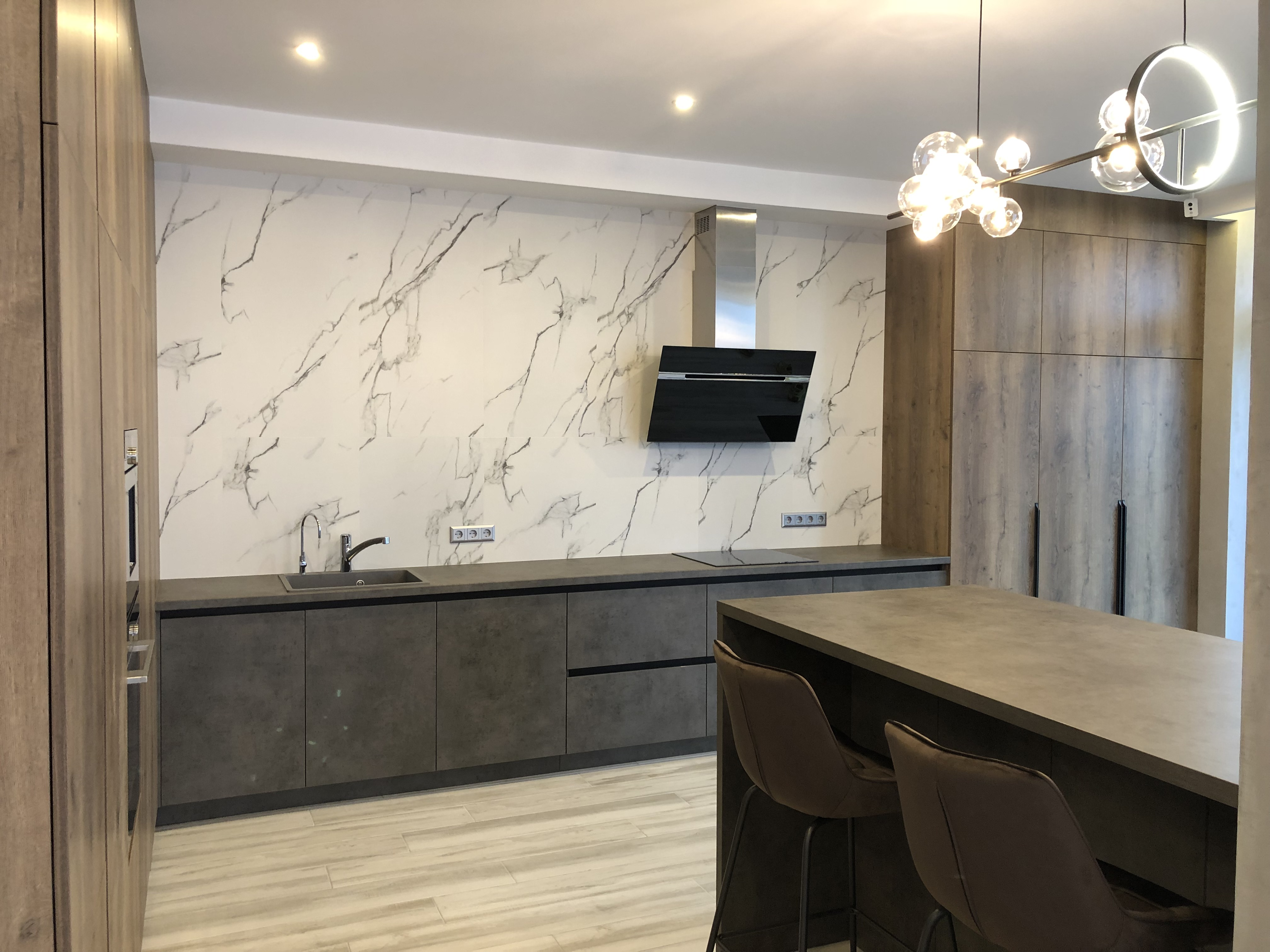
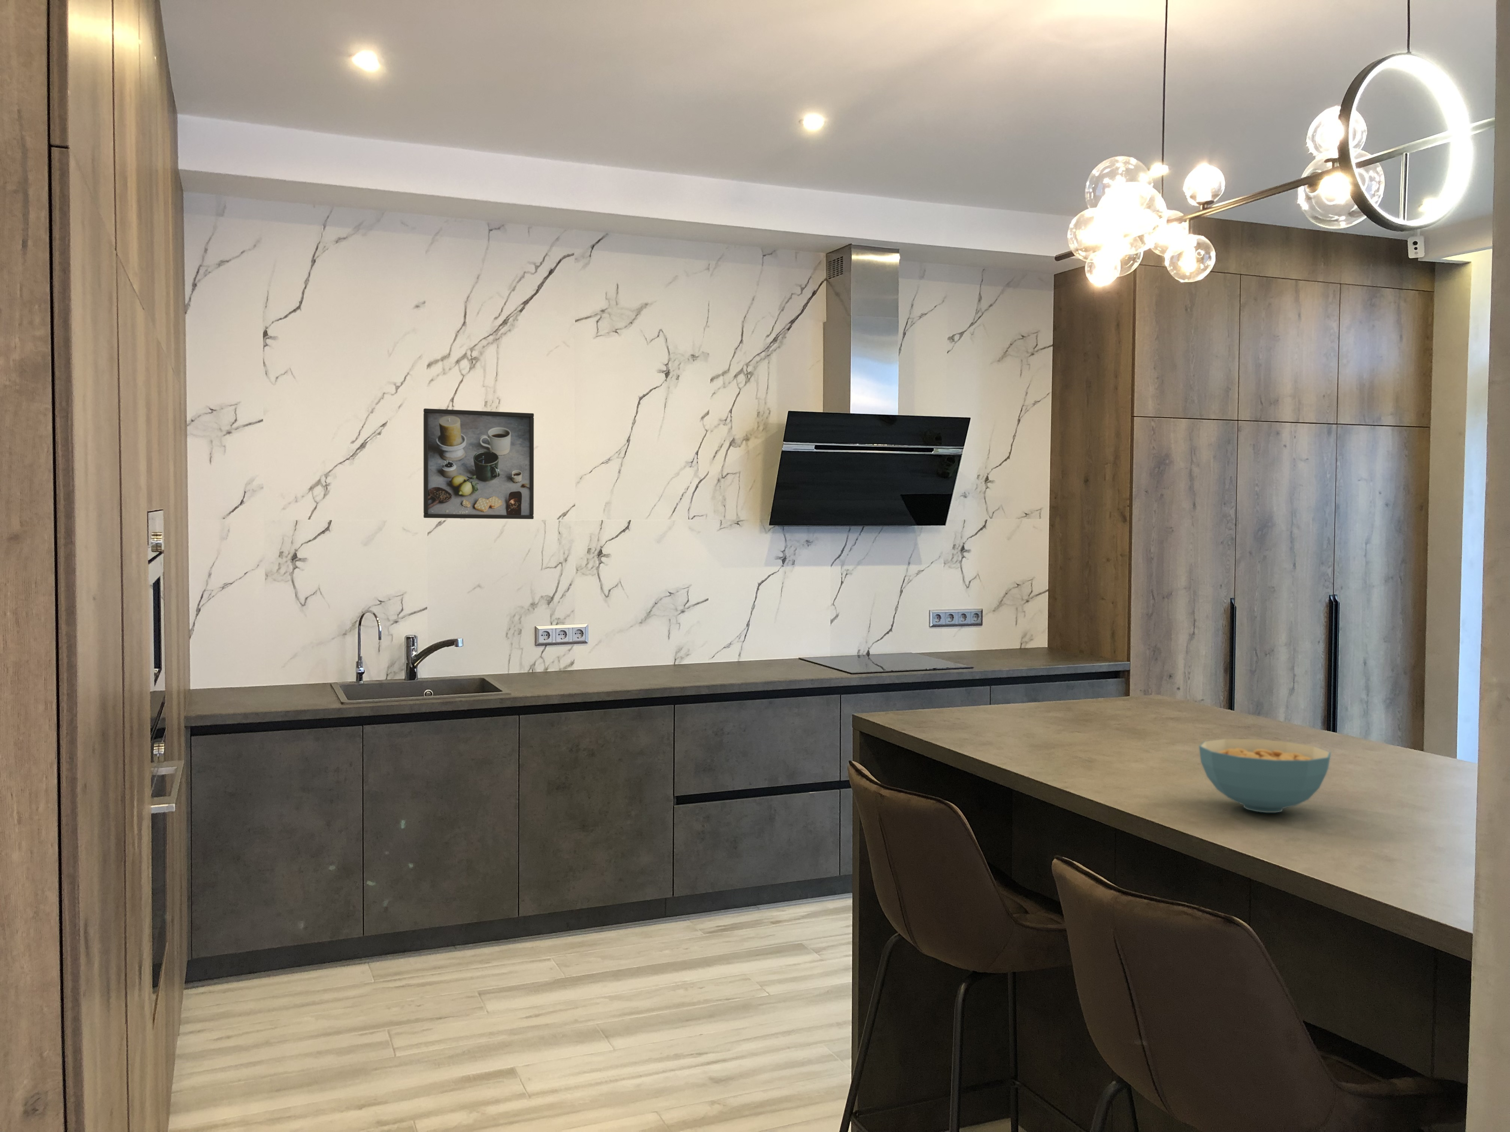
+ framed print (479, 465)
+ cereal bowl (1264, 779)
